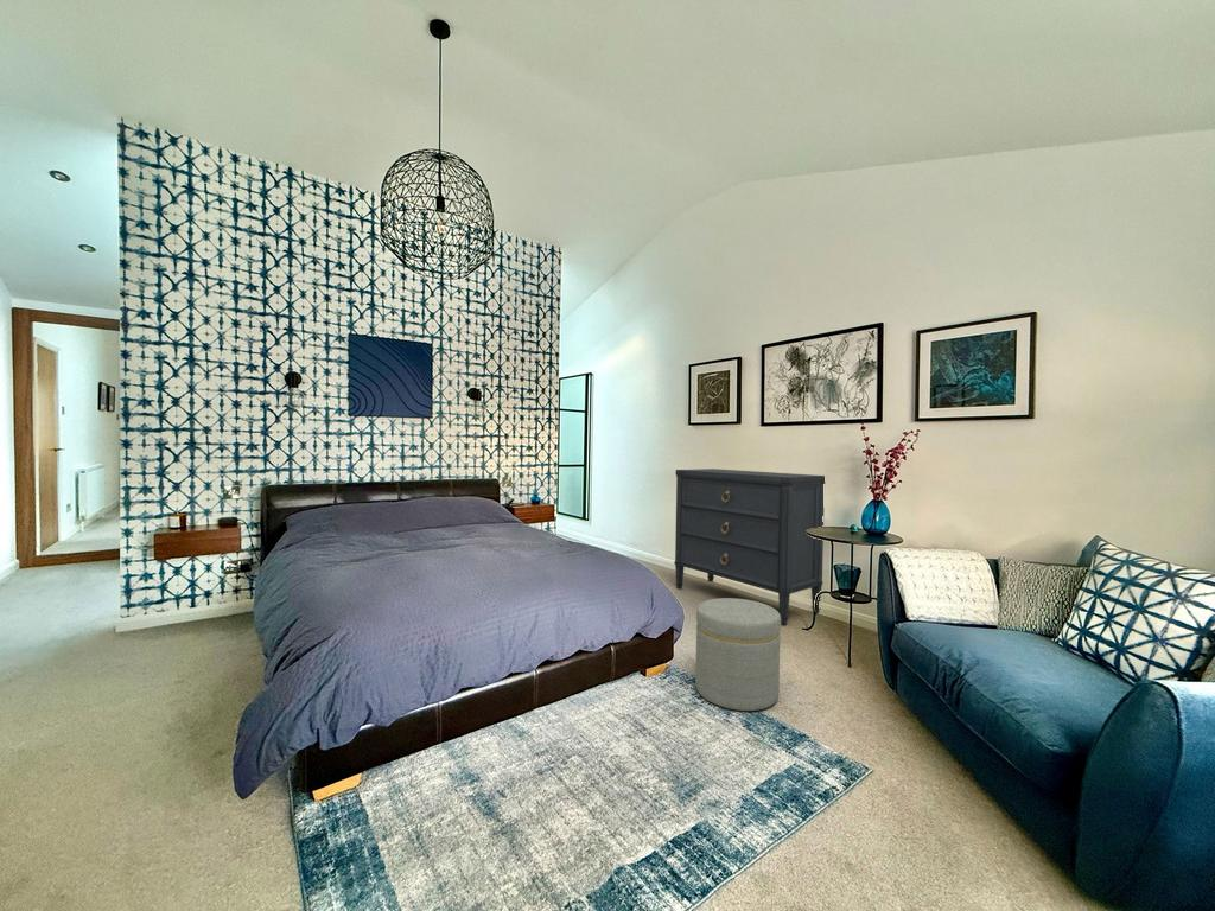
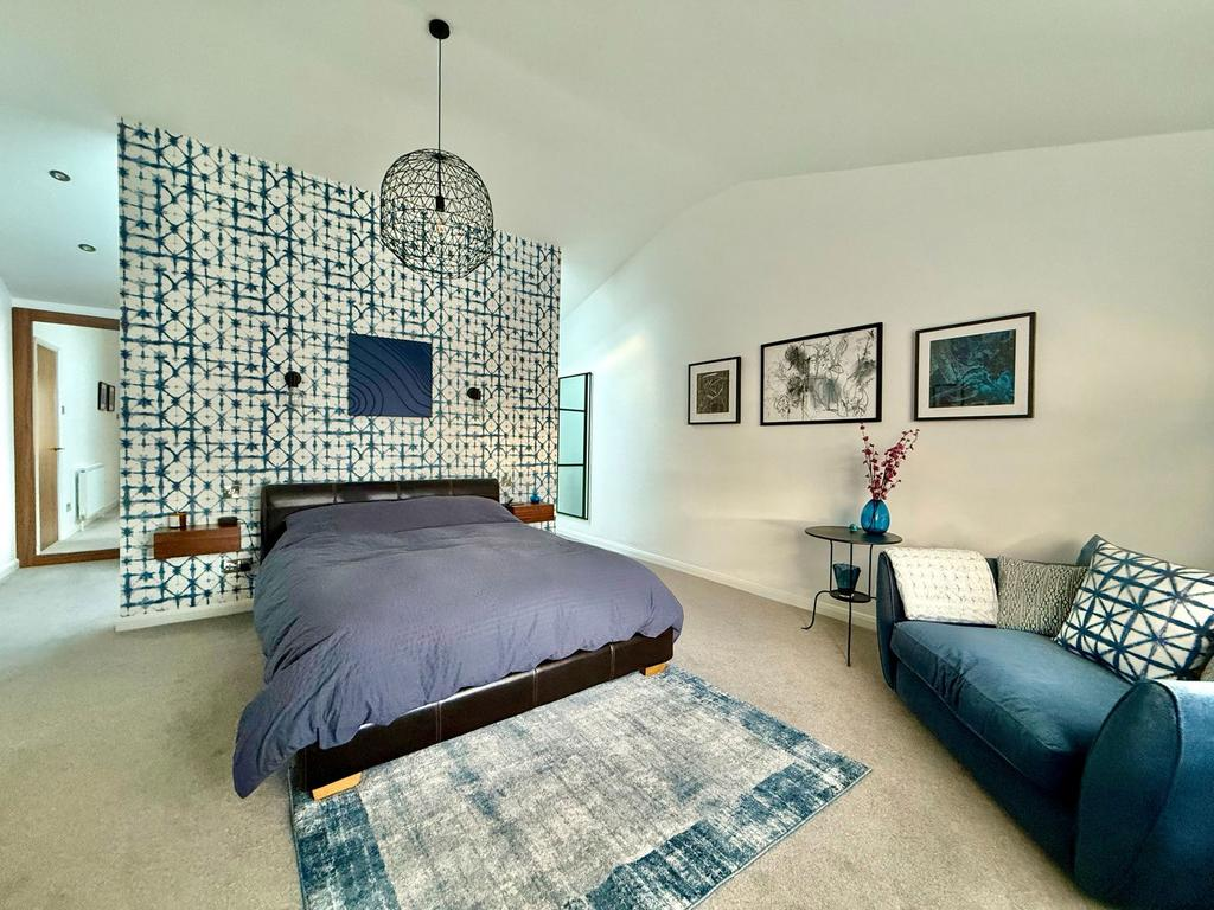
- dresser (743, 536)
- ottoman (737, 650)
